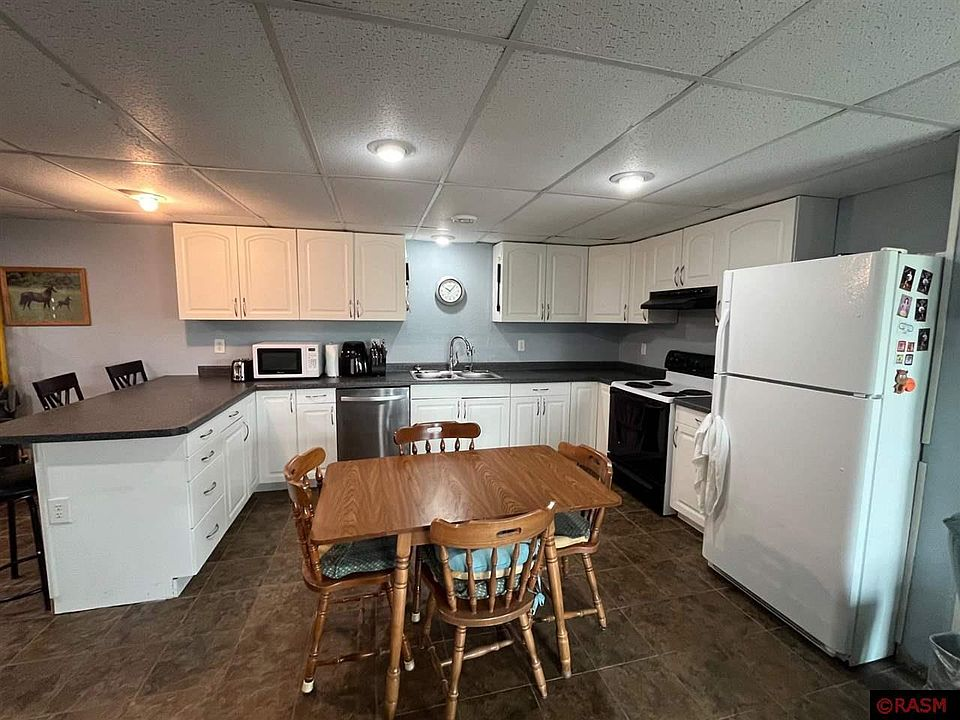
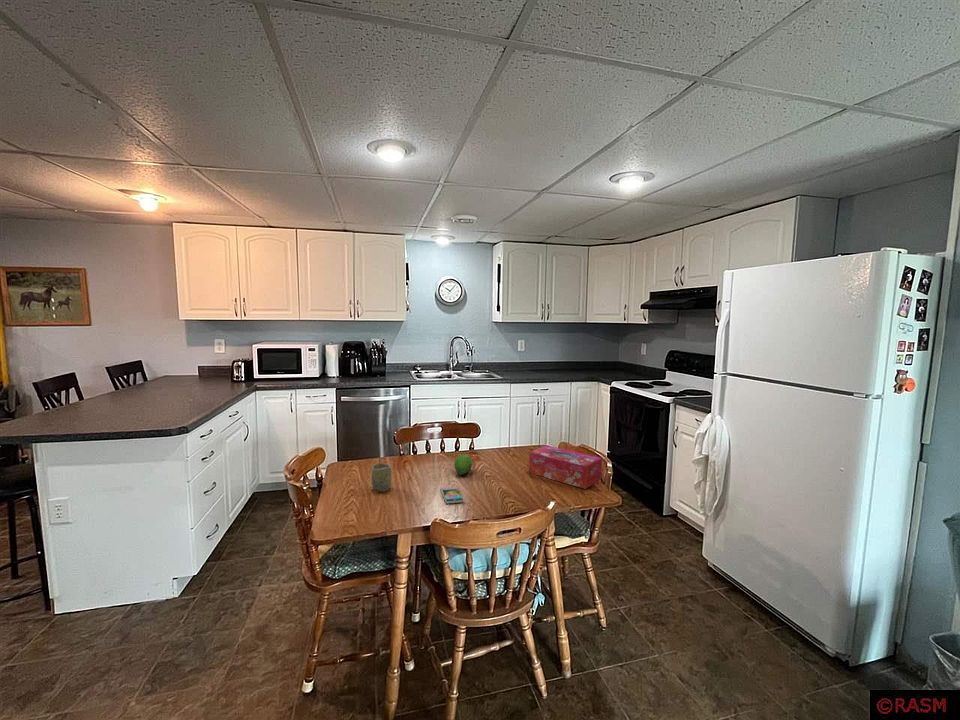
+ tissue box (564, 465)
+ fruit (463, 464)
+ smartphone (451, 494)
+ cup (381, 477)
